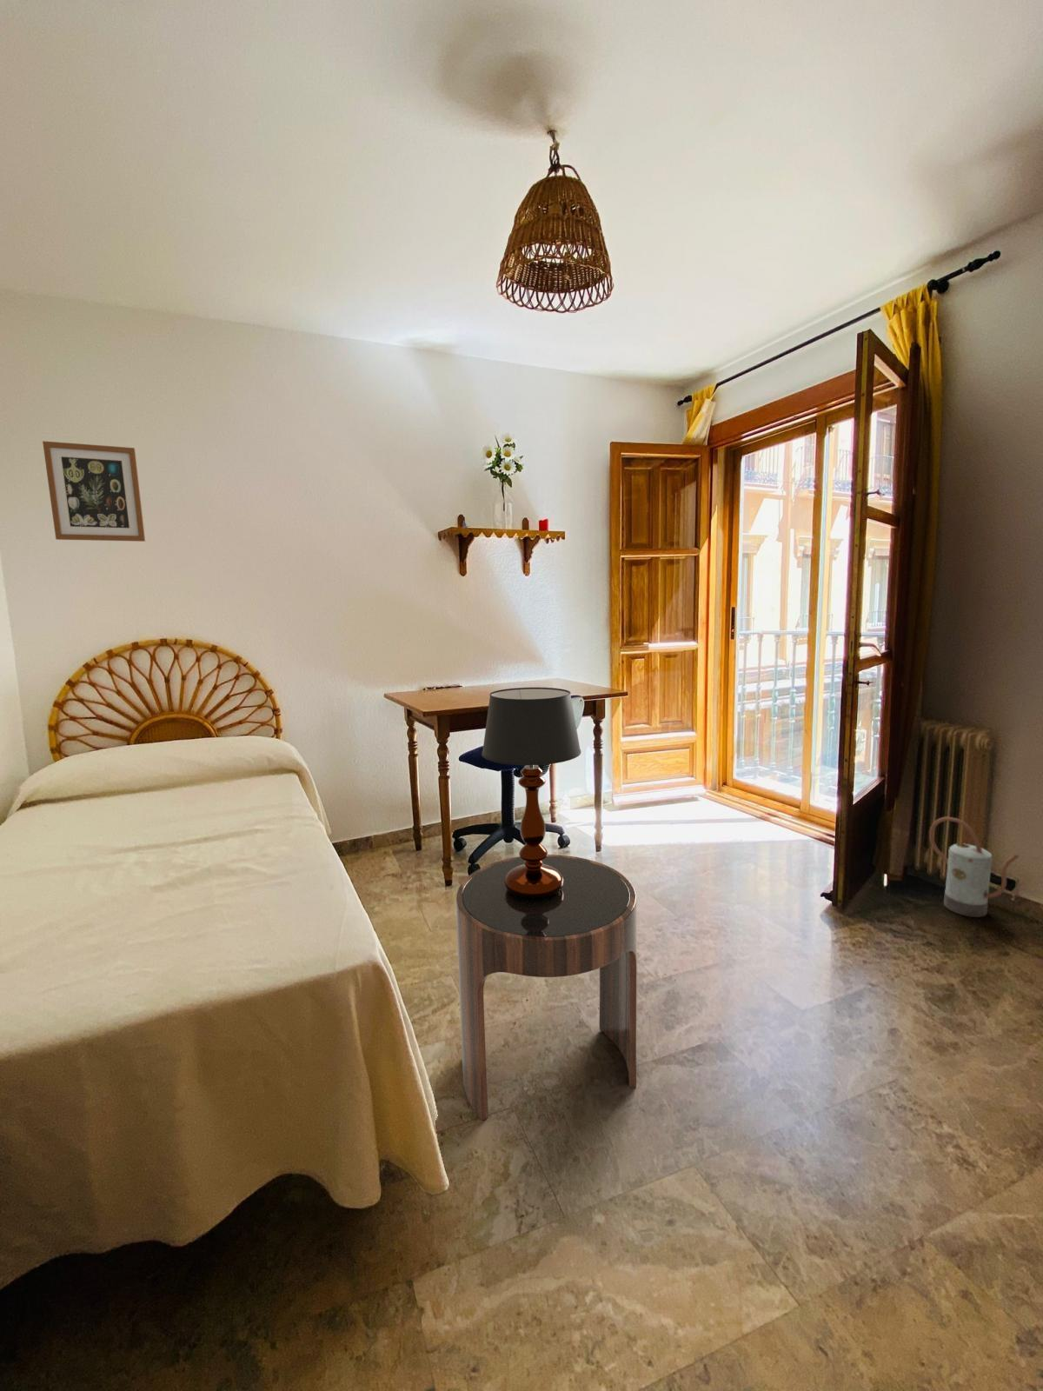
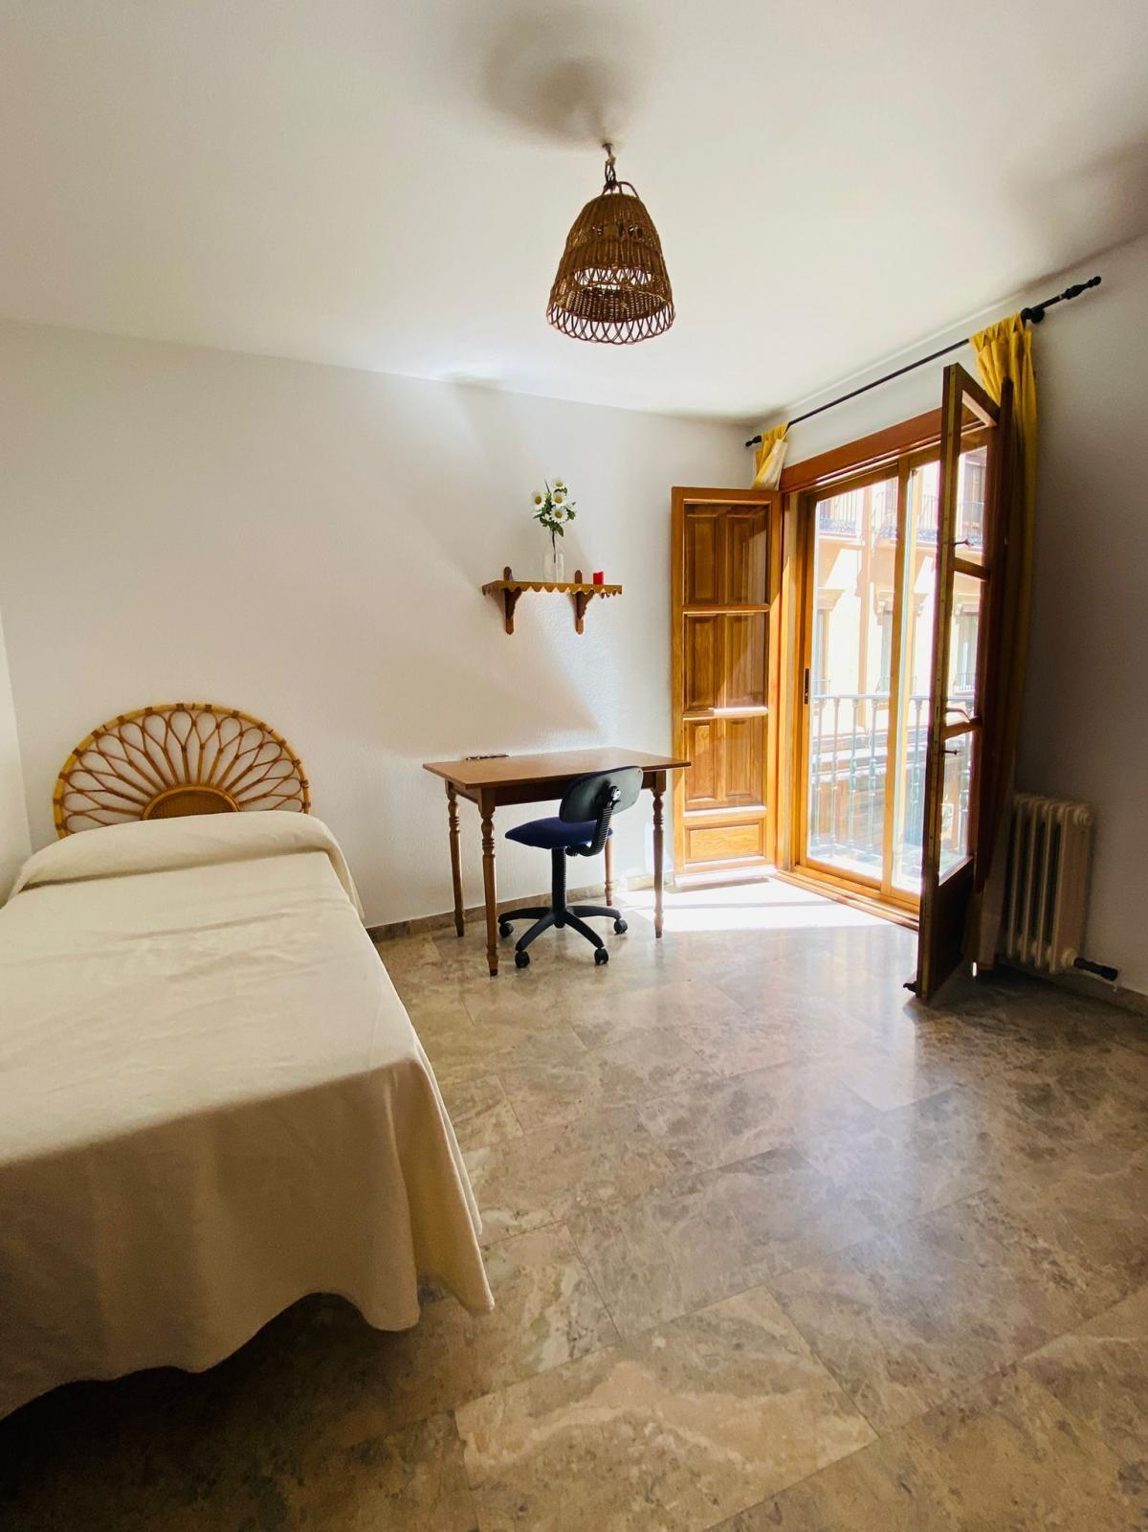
- side table (547, 976)
- table lamp (532, 792)
- wall art (95, 493)
- watering can (970, 866)
